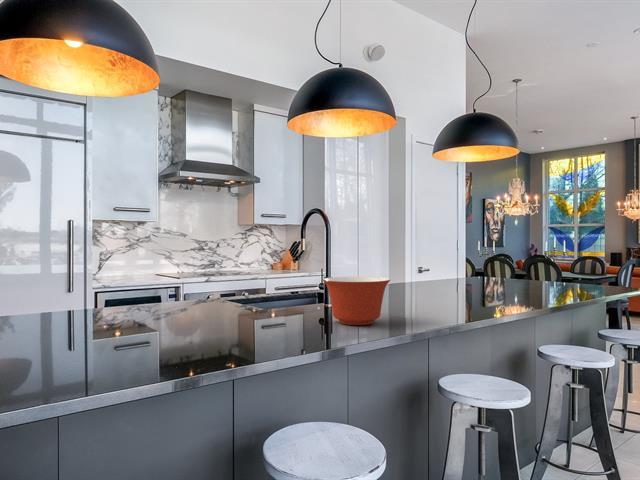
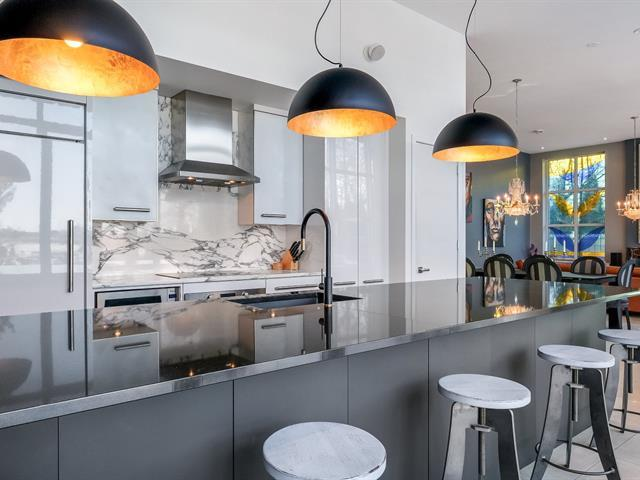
- mixing bowl (356, 300)
